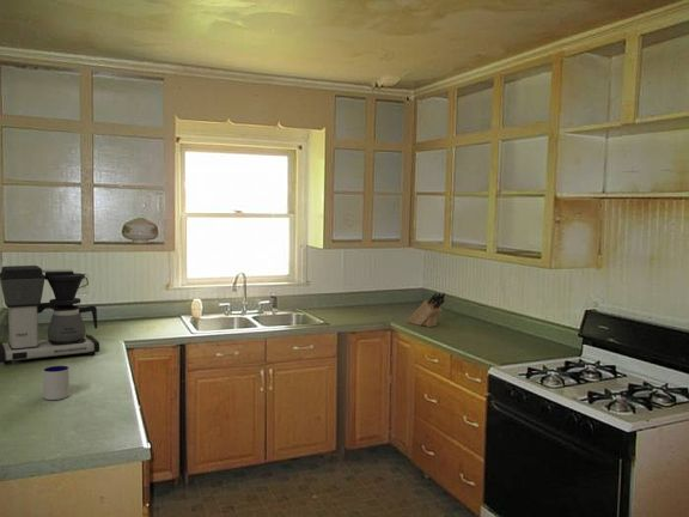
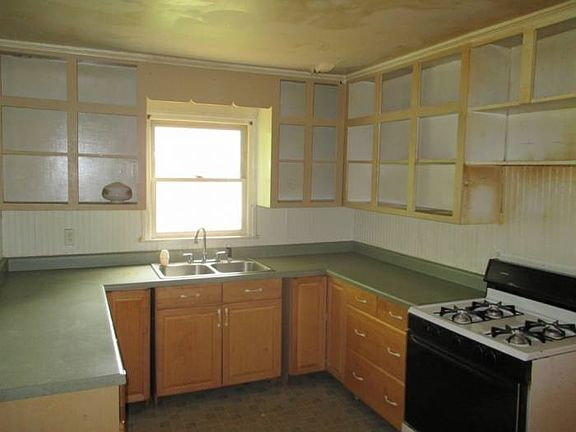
- mug (56, 381)
- knife block (426, 308)
- coffee maker (50, 308)
